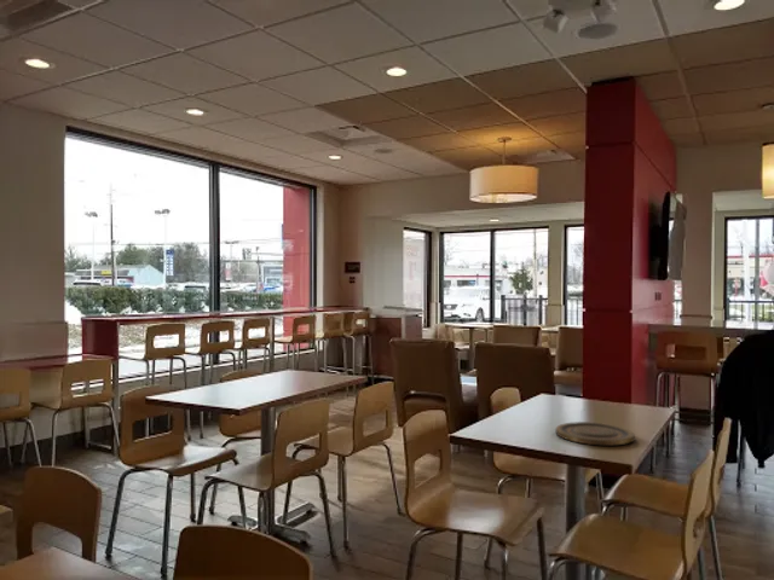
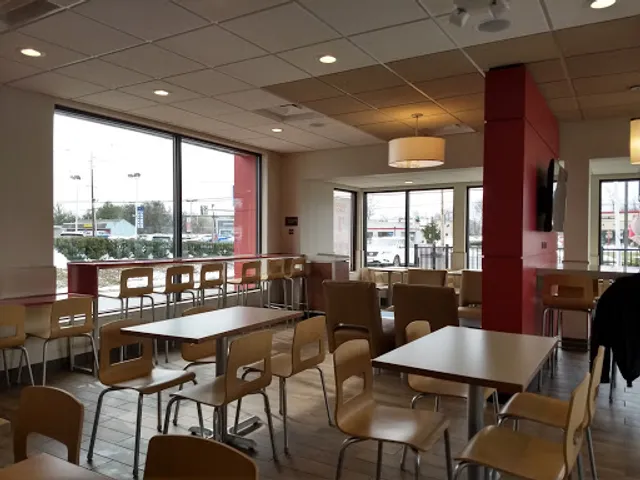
- plate (594, 433)
